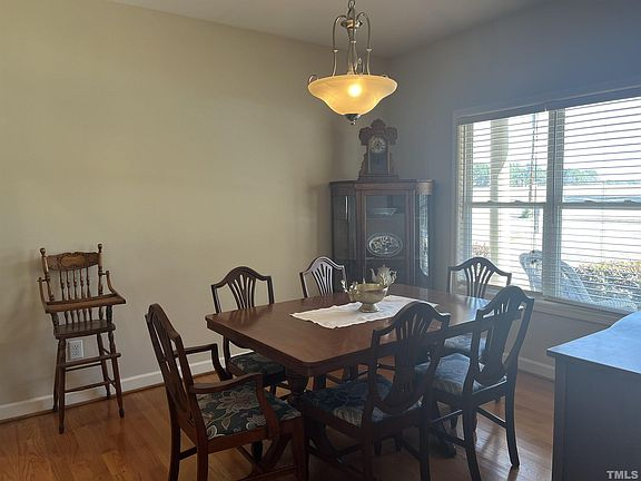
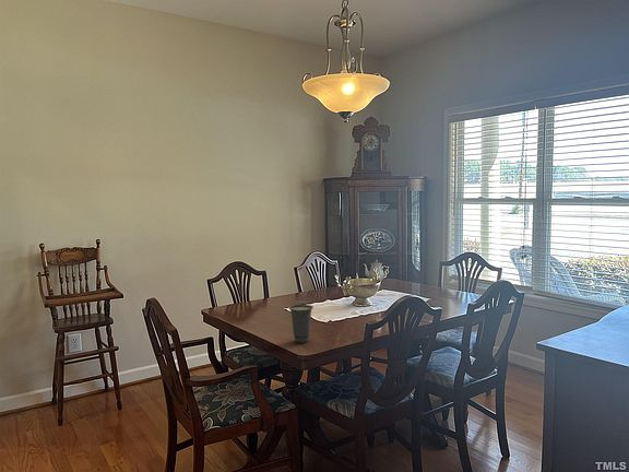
+ cup (301, 323)
